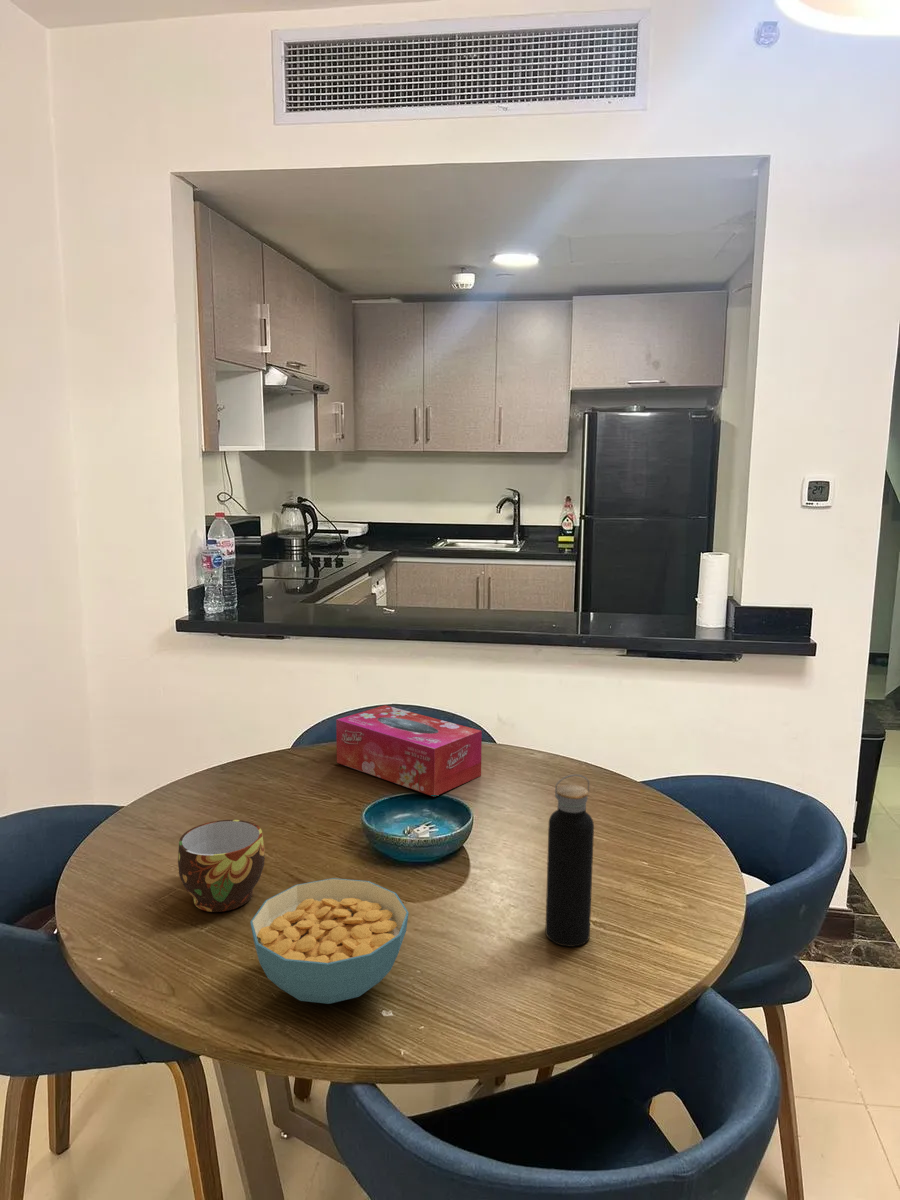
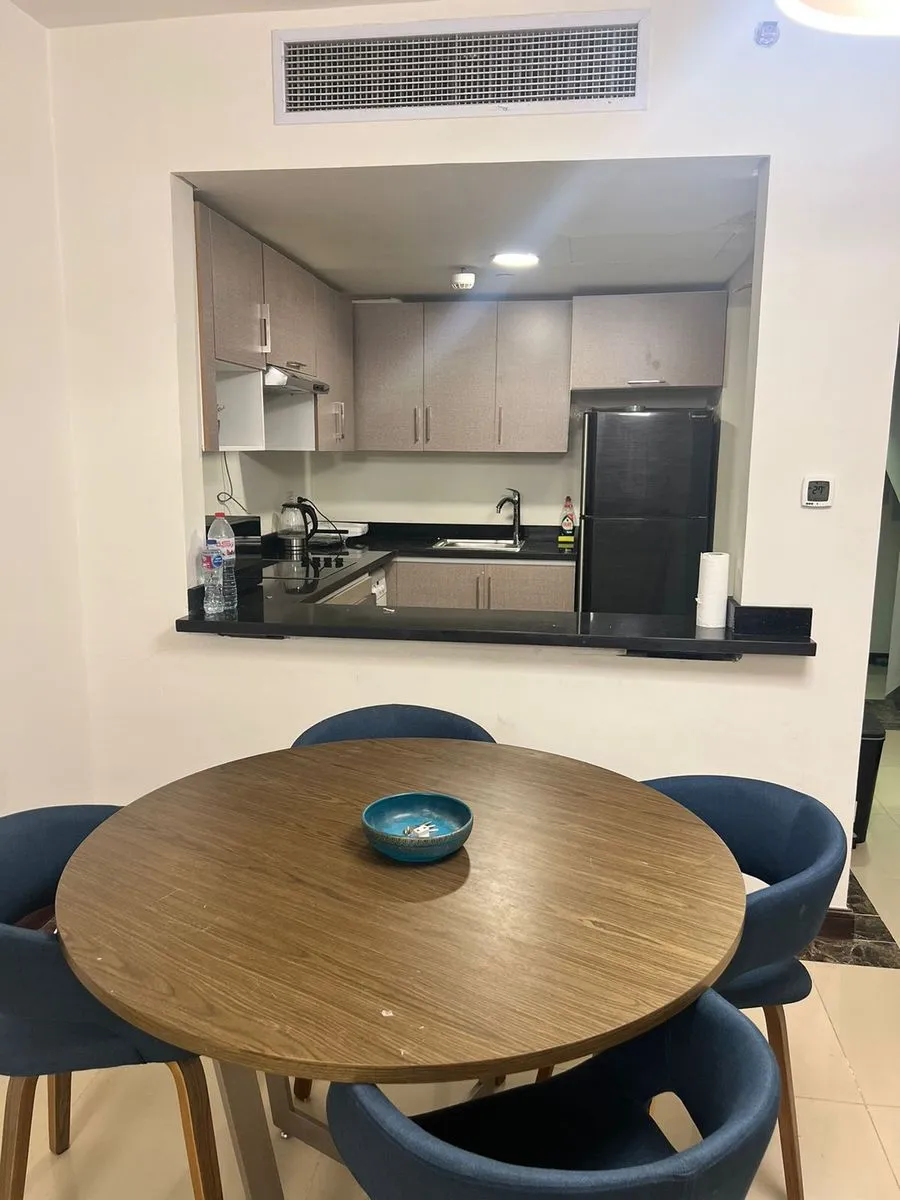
- cereal bowl (330, 952)
- water bottle (570, 855)
- tissue box (407, 747)
- cup (218, 865)
